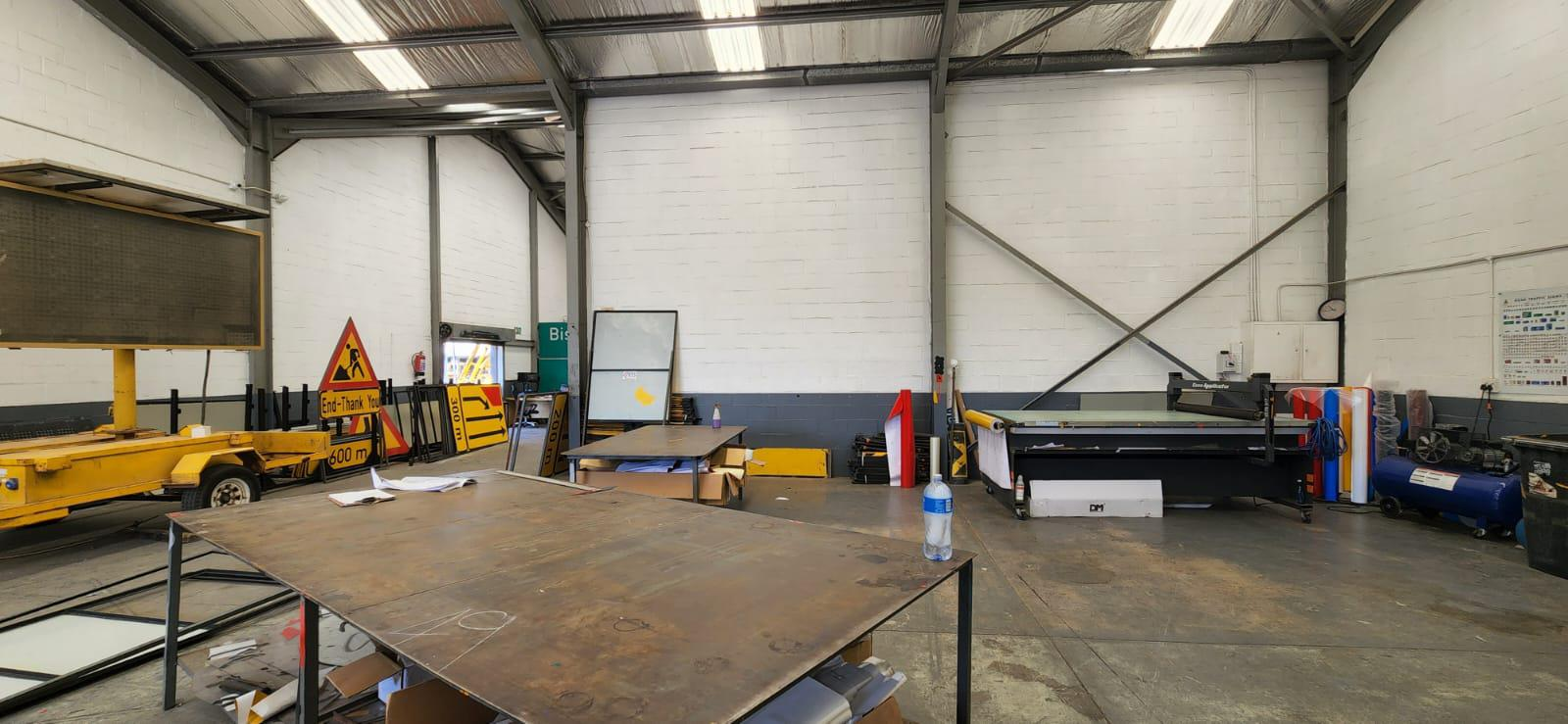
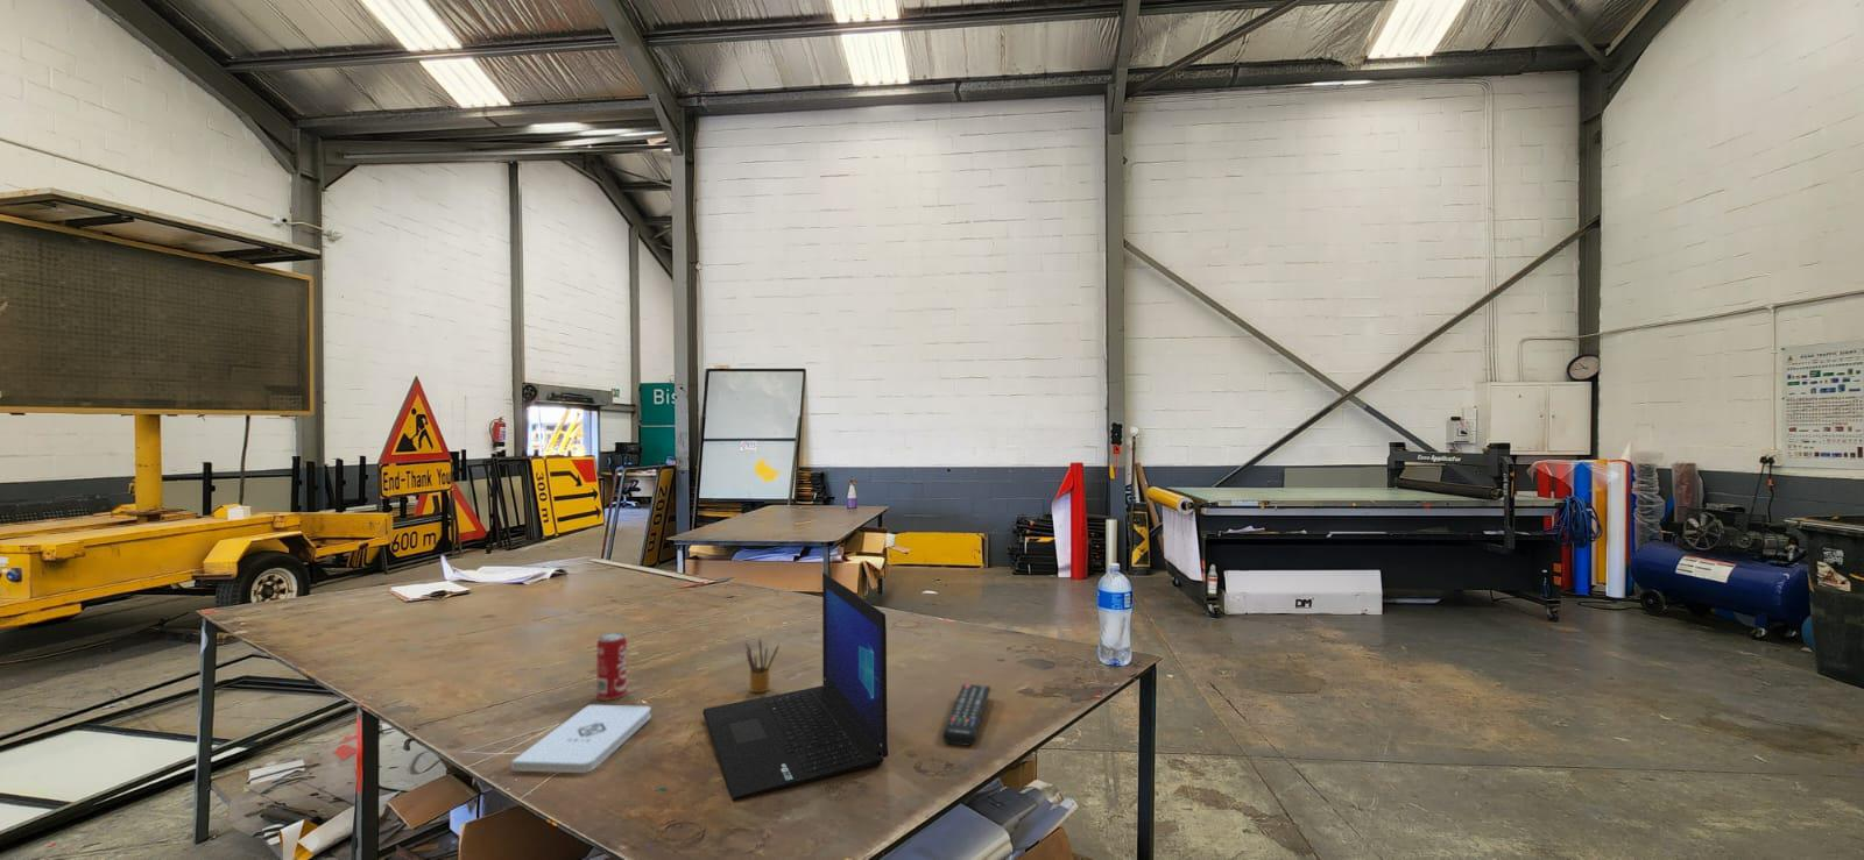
+ beverage can (611, 664)
+ remote control (968, 712)
+ notepad (588, 735)
+ laptop (792, 691)
+ pencil box (761, 664)
